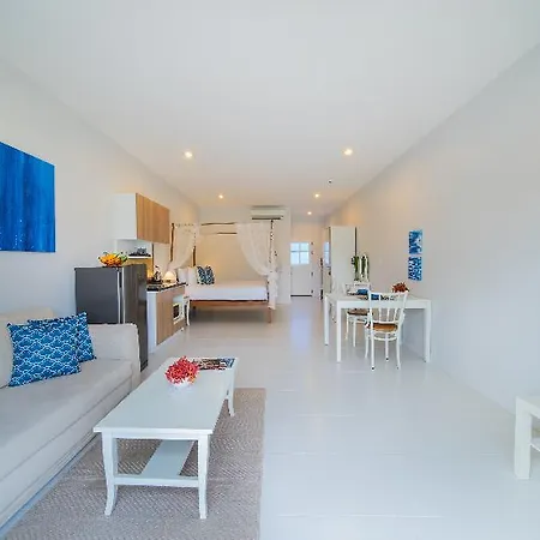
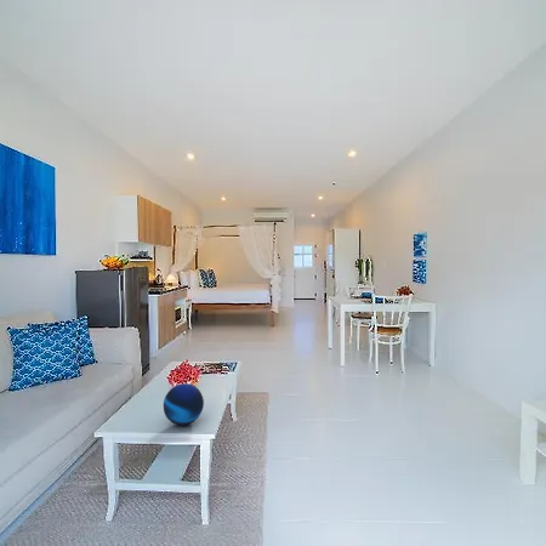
+ decorative orb (183, 404)
